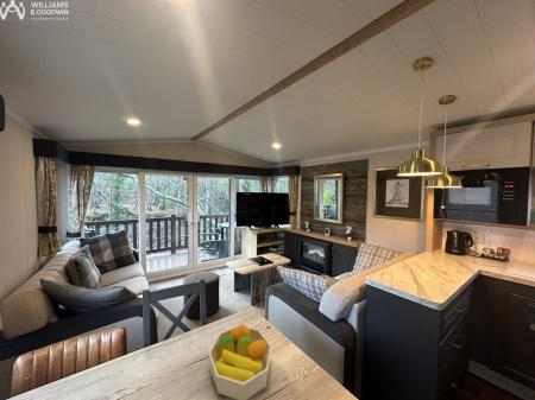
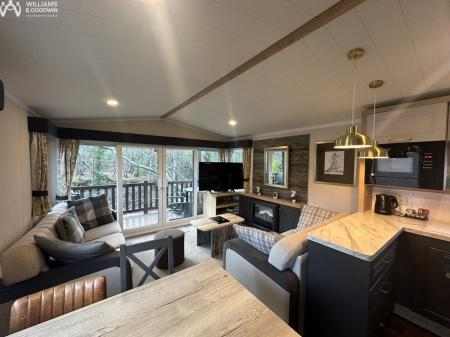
- fruit bowl (240, 355)
